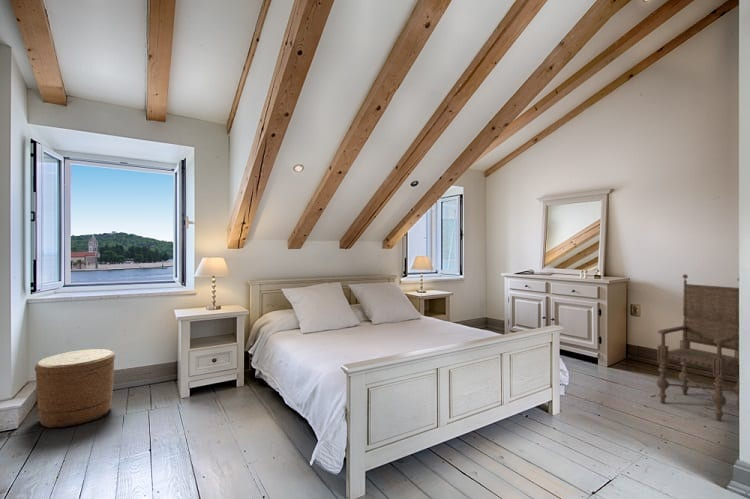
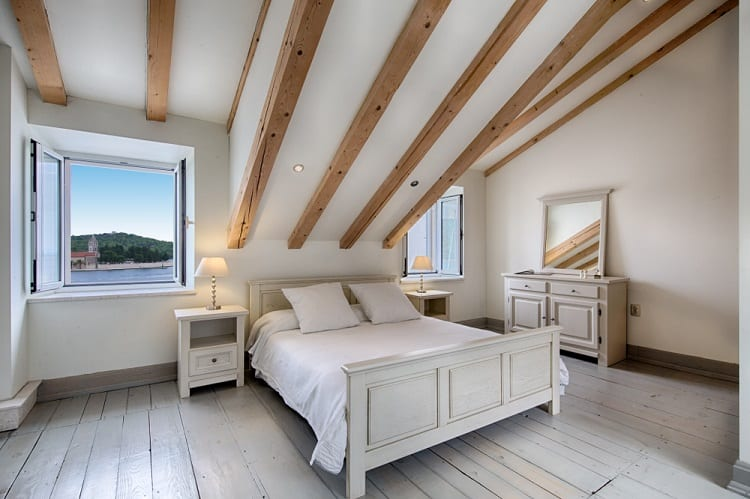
- armchair (700, 341)
- woven basket (77, 386)
